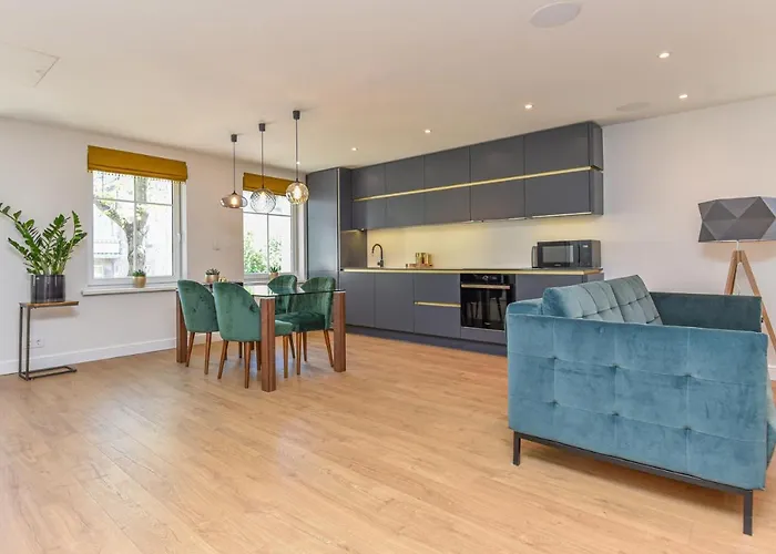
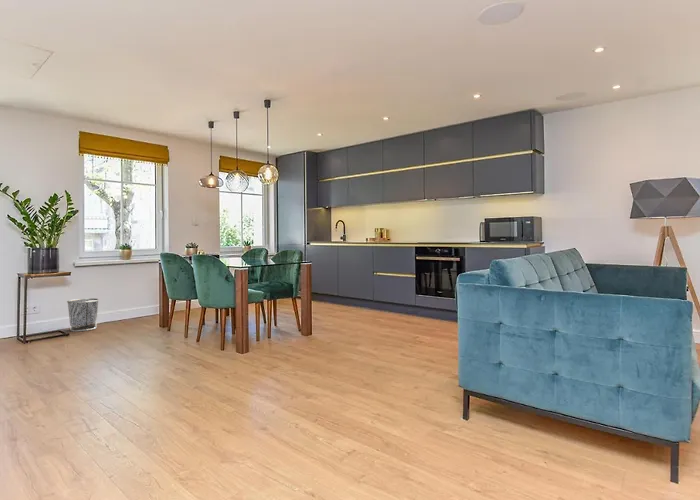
+ waste bin (83, 314)
